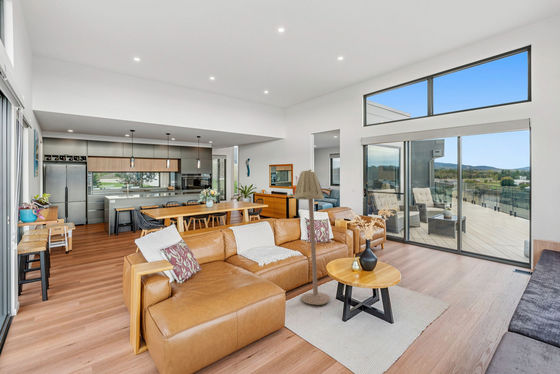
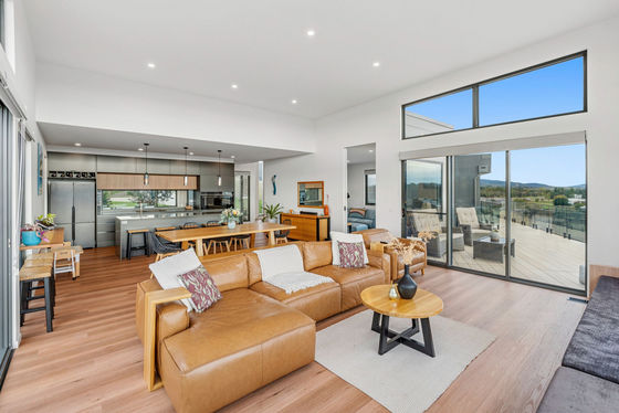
- floor lamp (310, 233)
